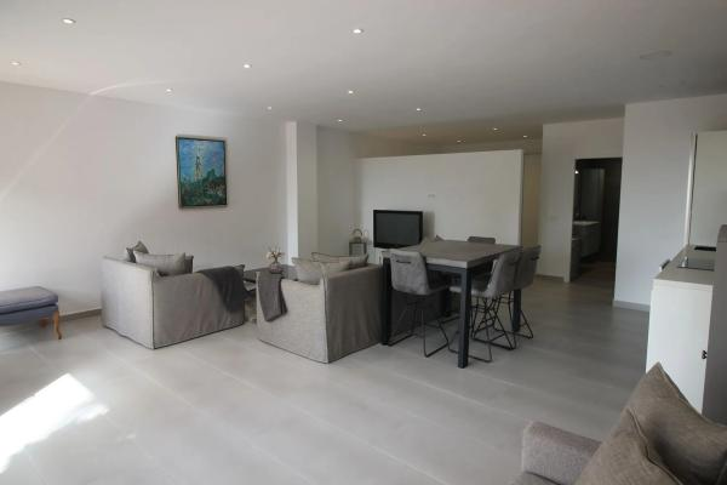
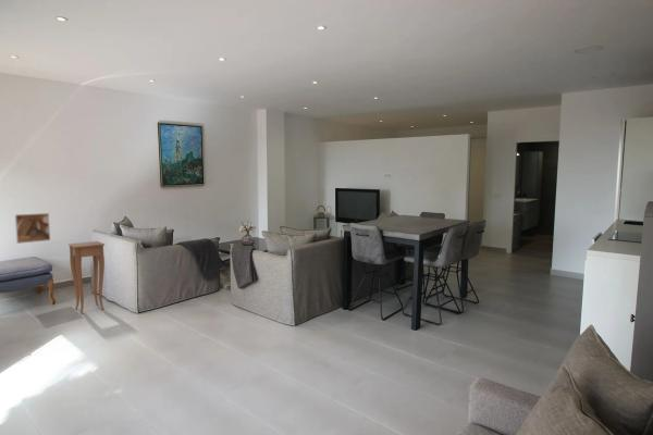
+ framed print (33, 227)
+ side table (94, 276)
